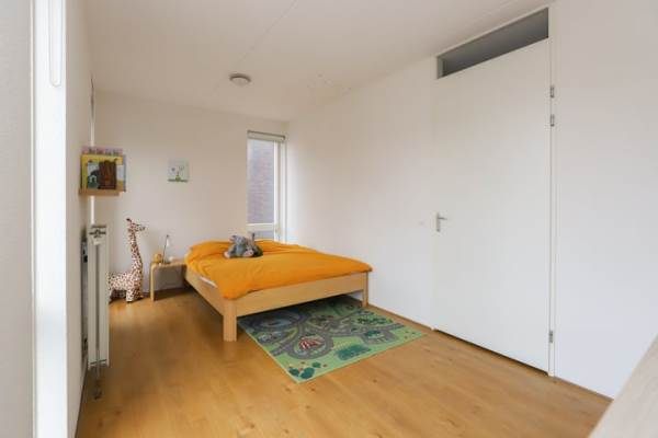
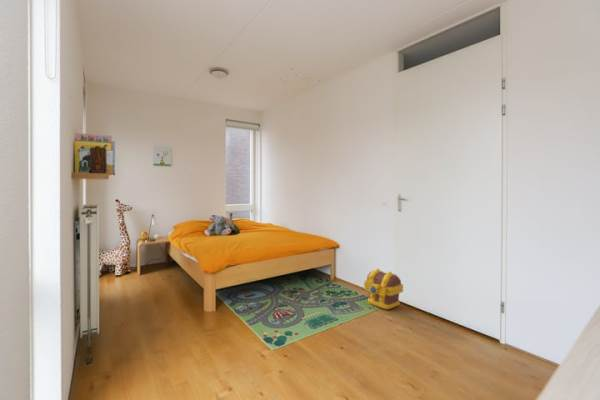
+ toy chest (381, 287)
